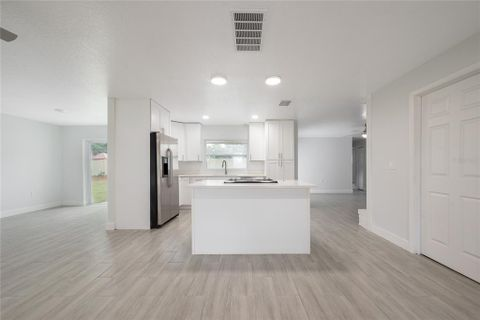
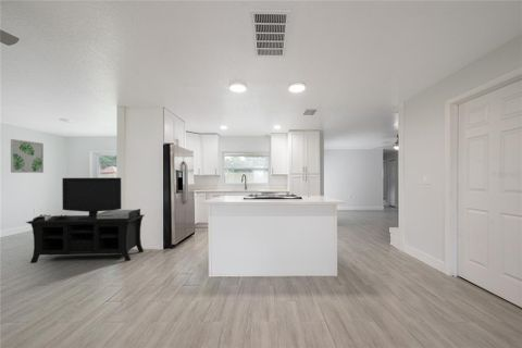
+ wall art (27, 157)
+ media console (89, 217)
